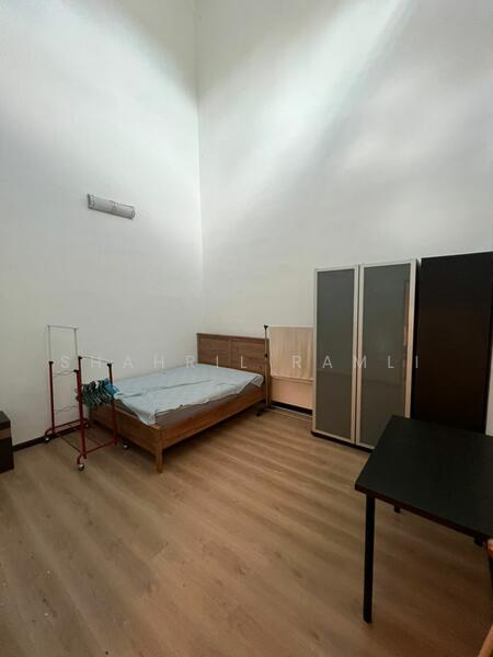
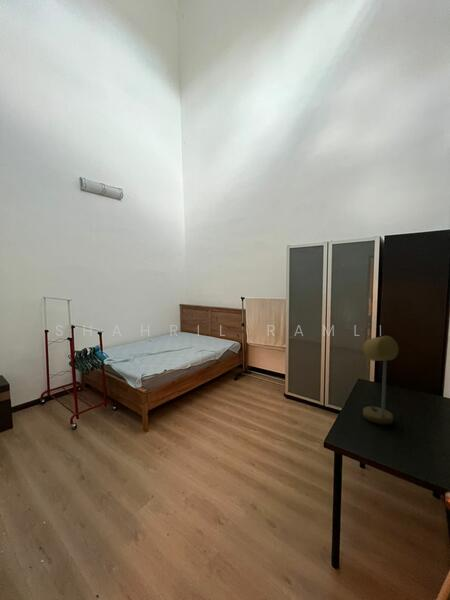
+ desk lamp (383, 376)
